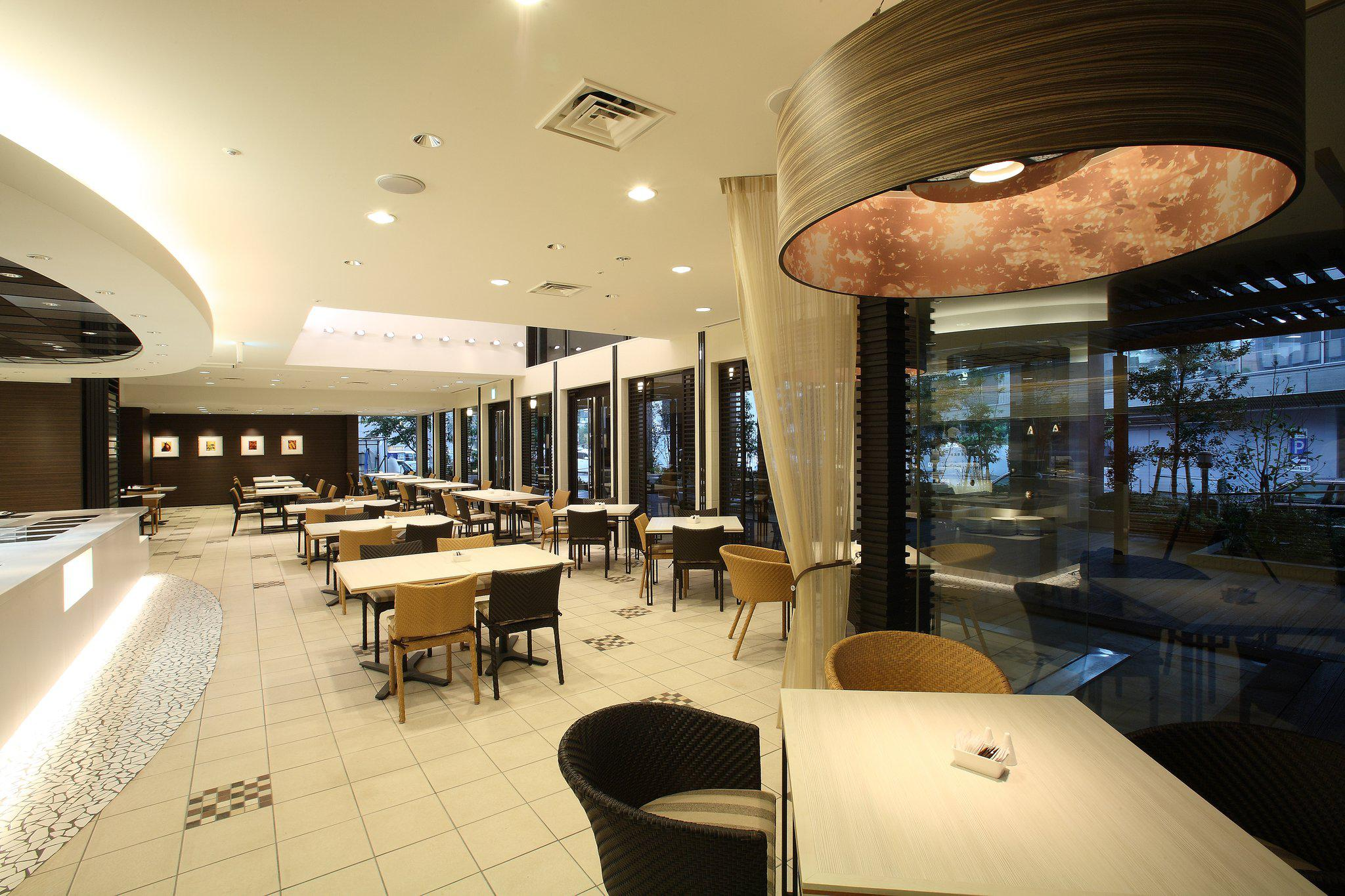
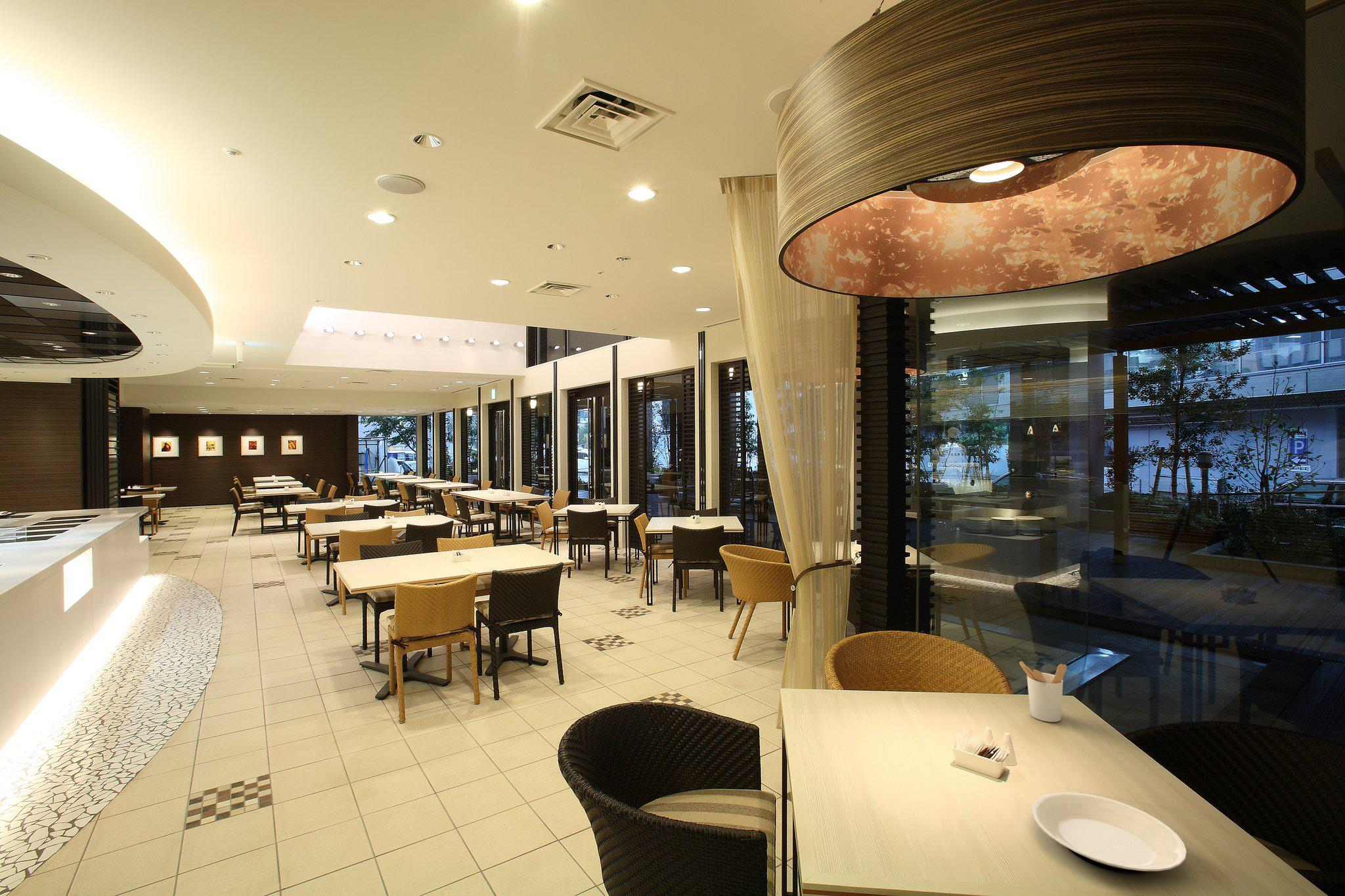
+ utensil holder (1040, 689)
+ plate (1105, 836)
